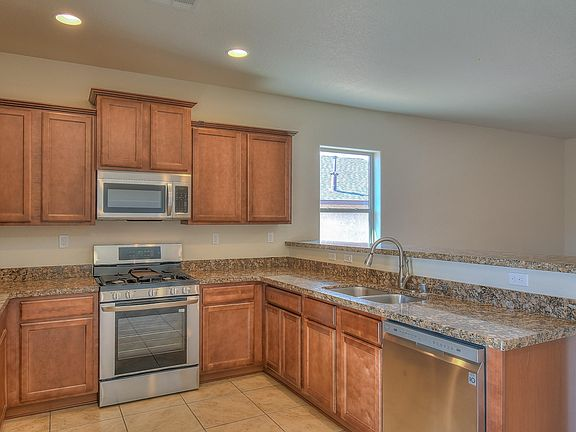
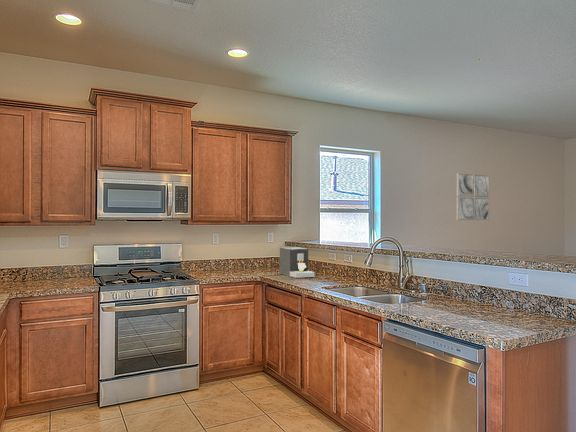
+ wall art (473, 196)
+ coffee maker (296, 262)
